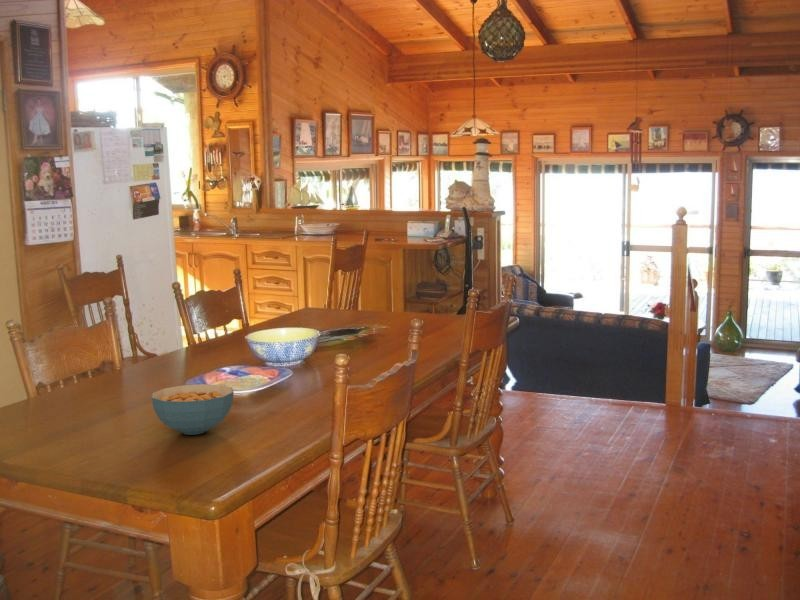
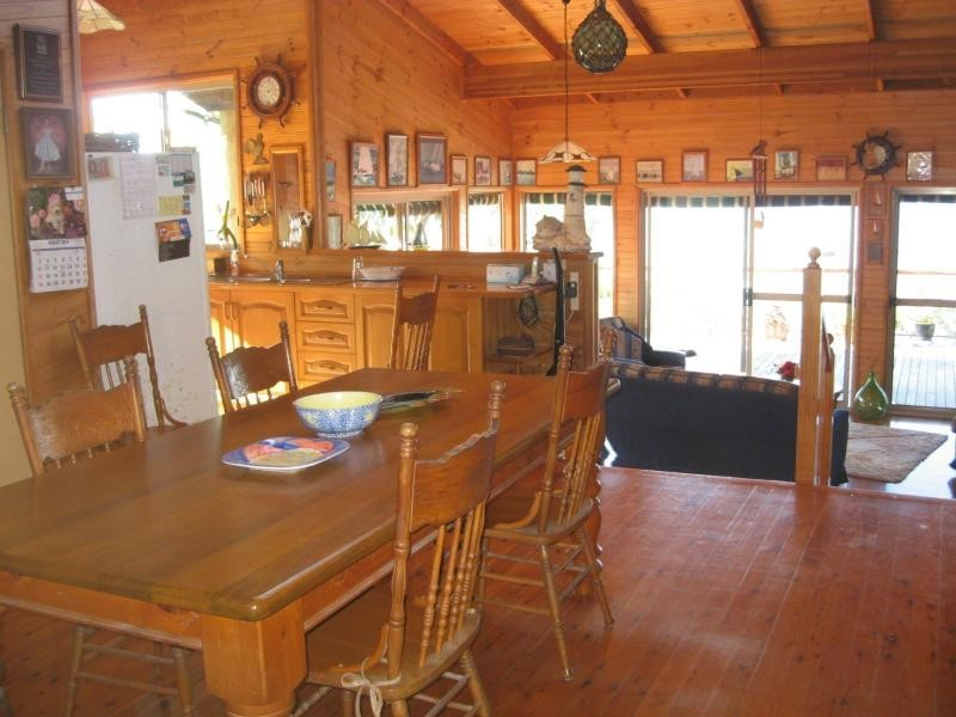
- cereal bowl (193, 412)
